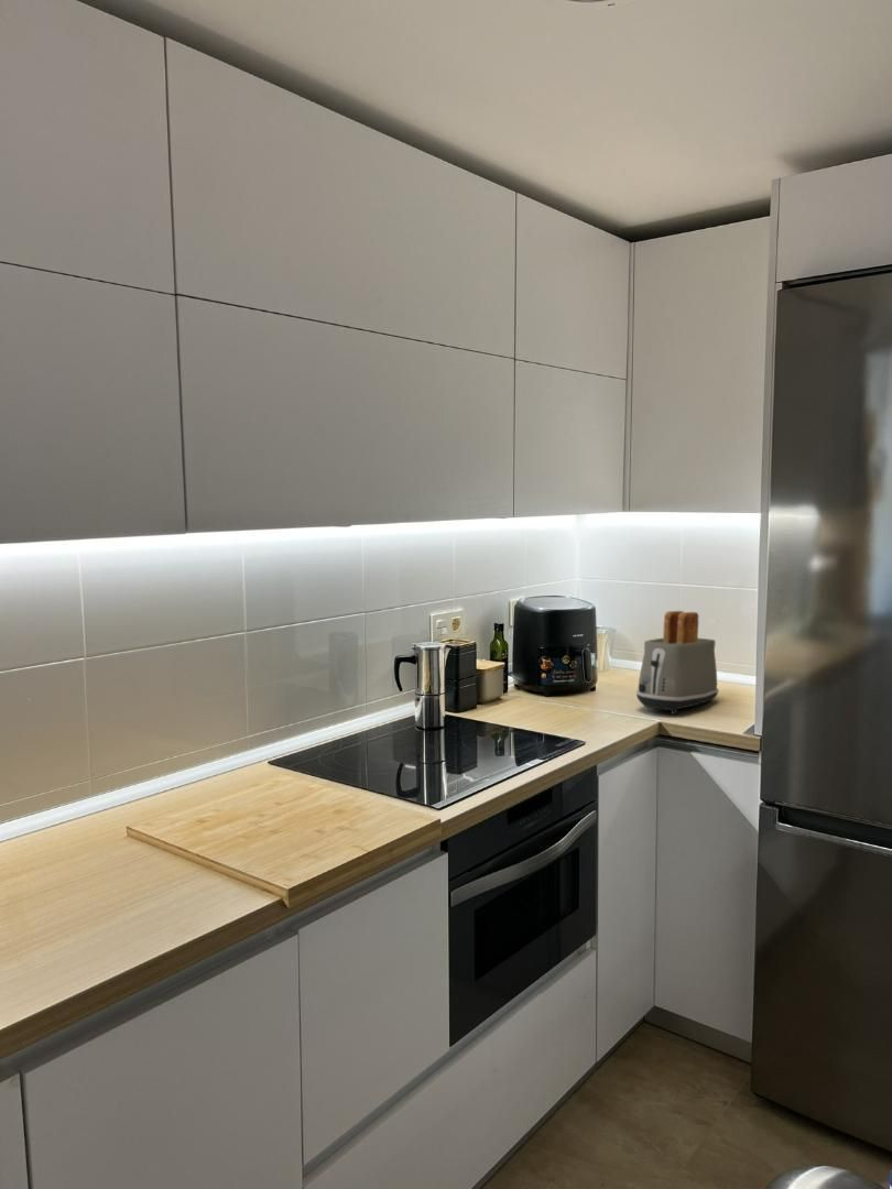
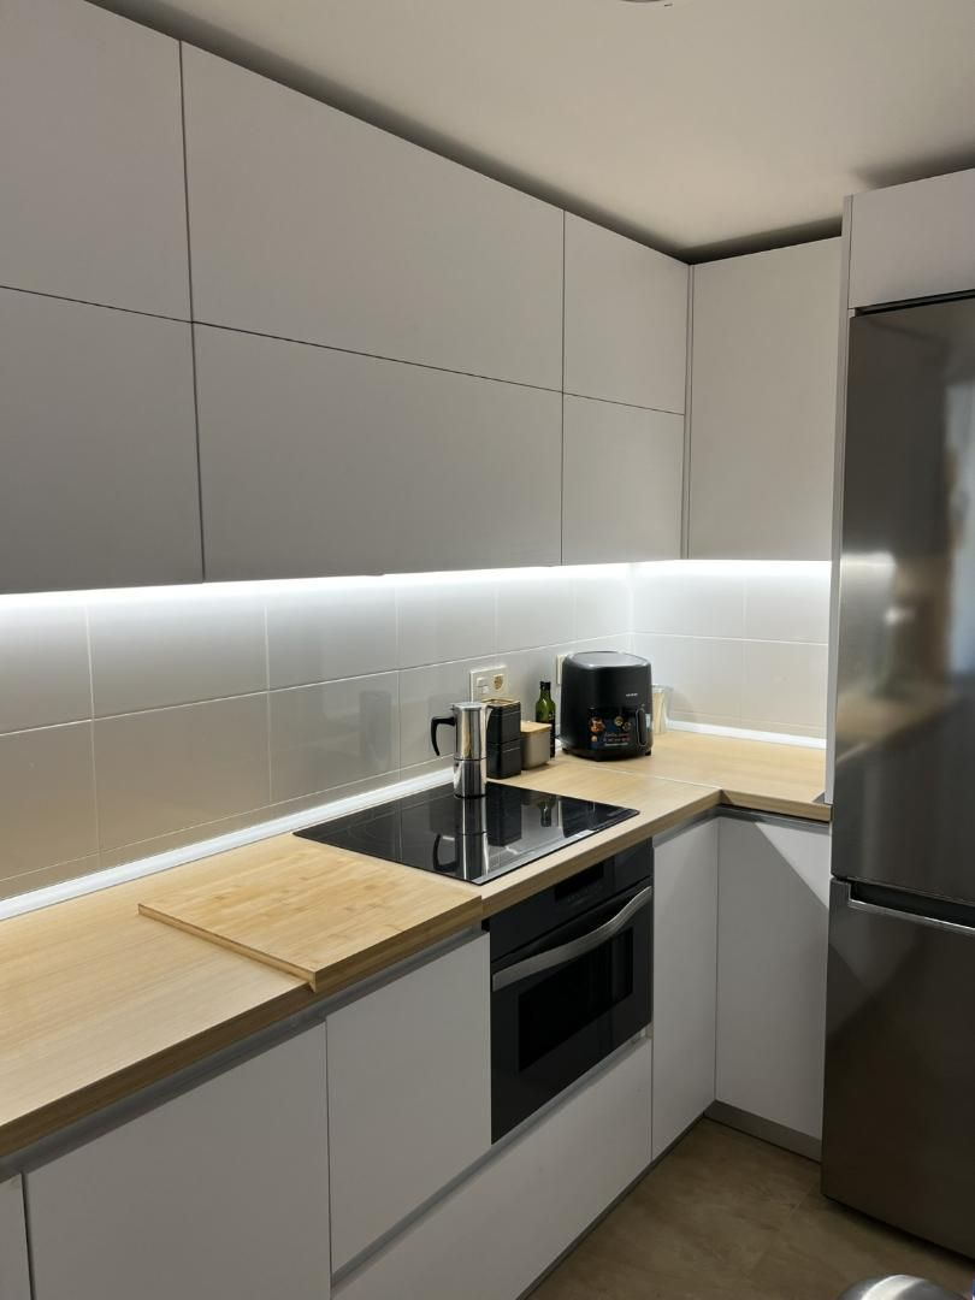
- toaster (678, 658)
